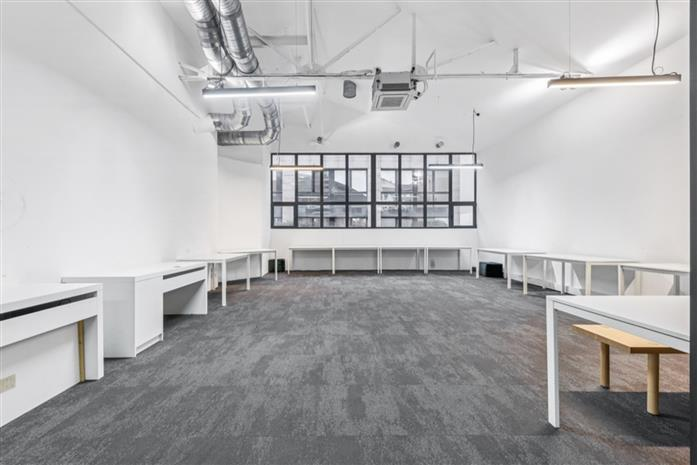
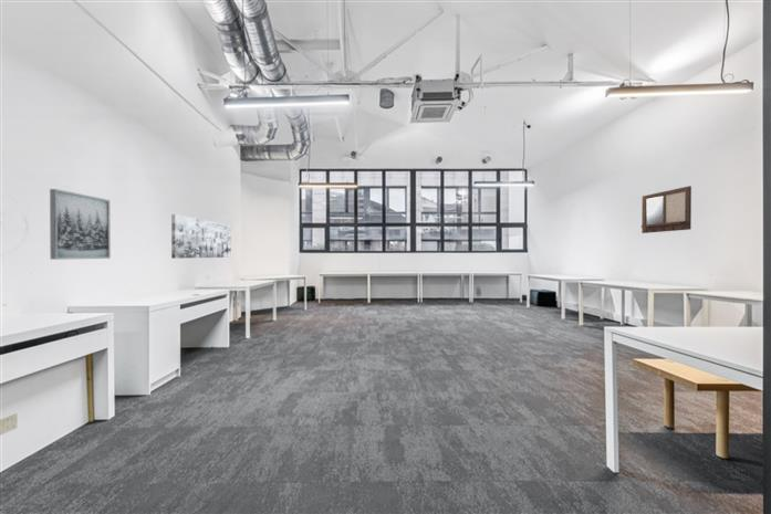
+ wall art (206, 239)
+ wall art (82, 227)
+ writing board (661, 211)
